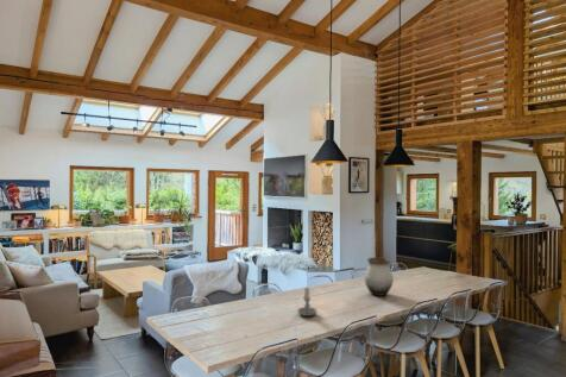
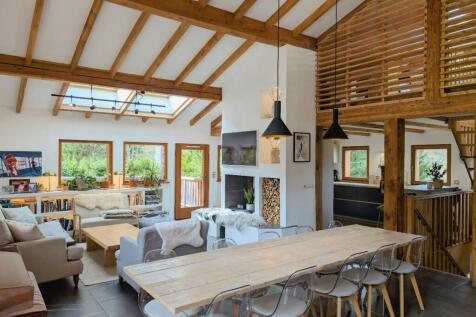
- vase (378, 276)
- candle (307, 300)
